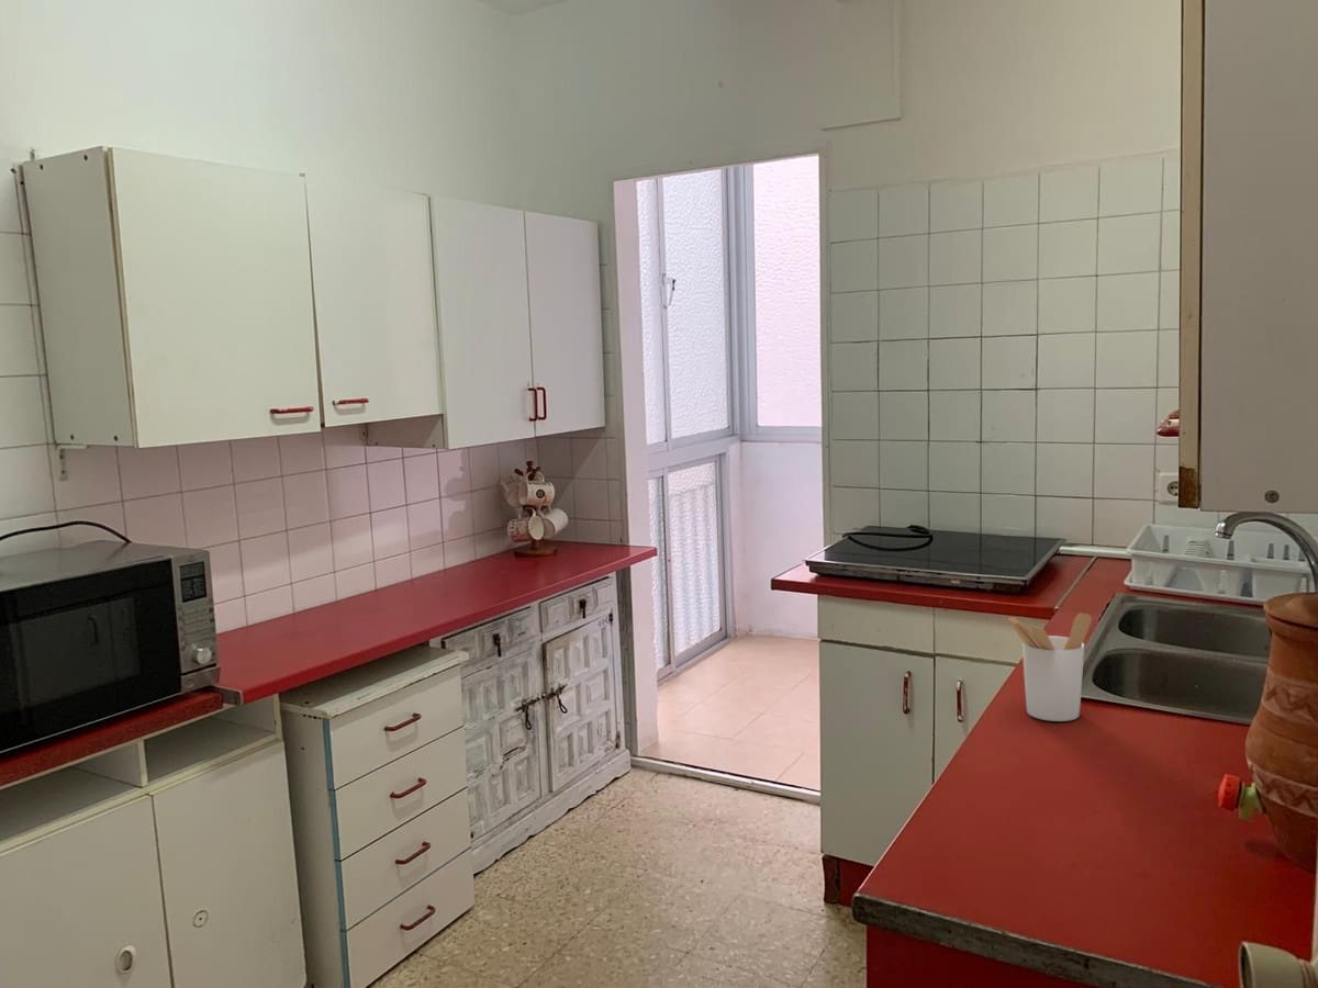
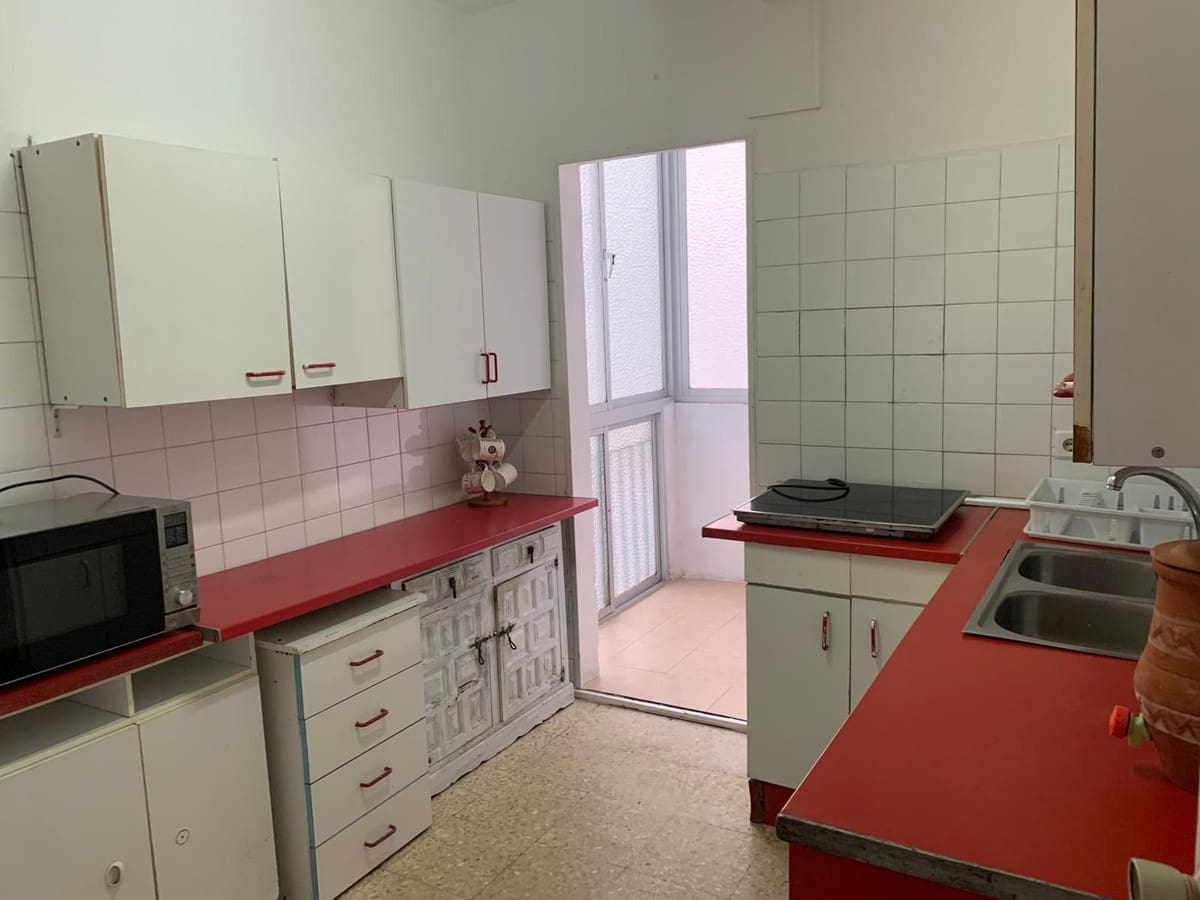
- utensil holder (1045, 663)
